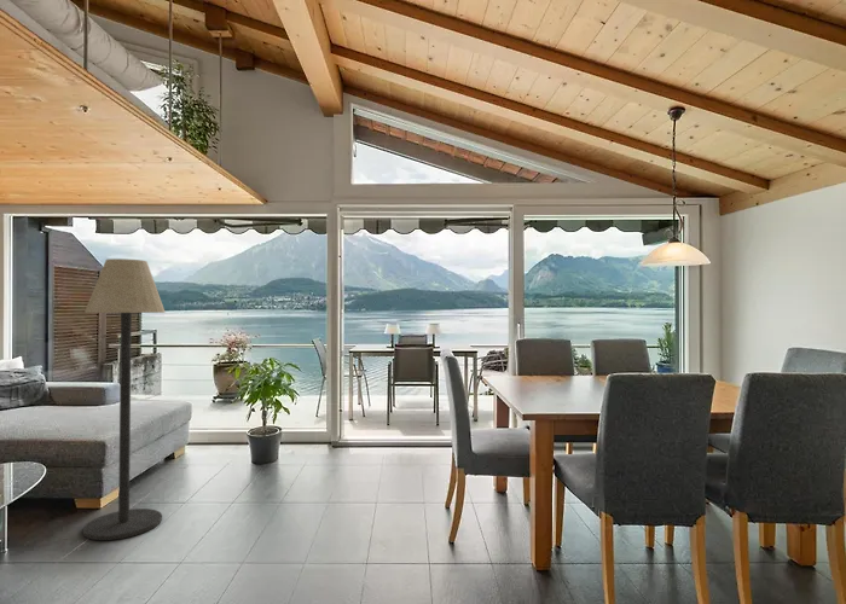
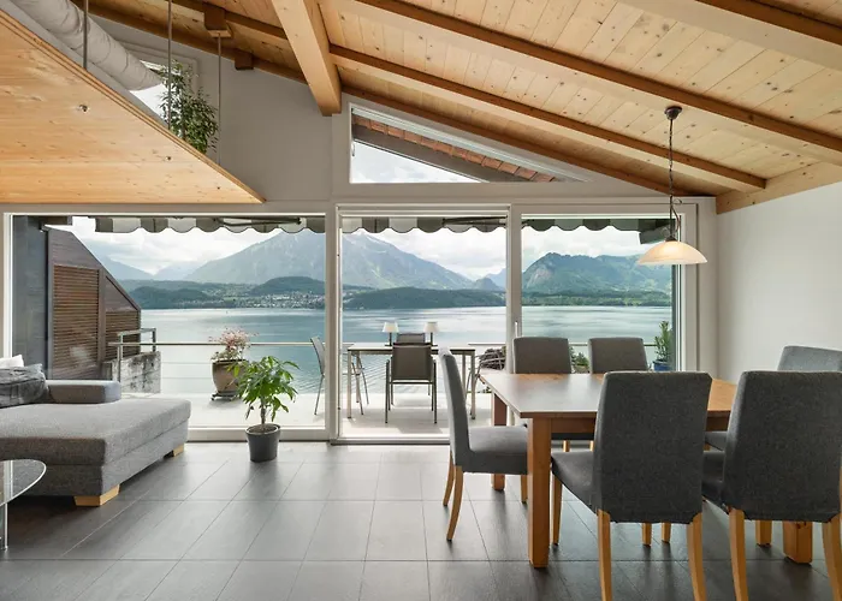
- floor lamp (124, 391)
